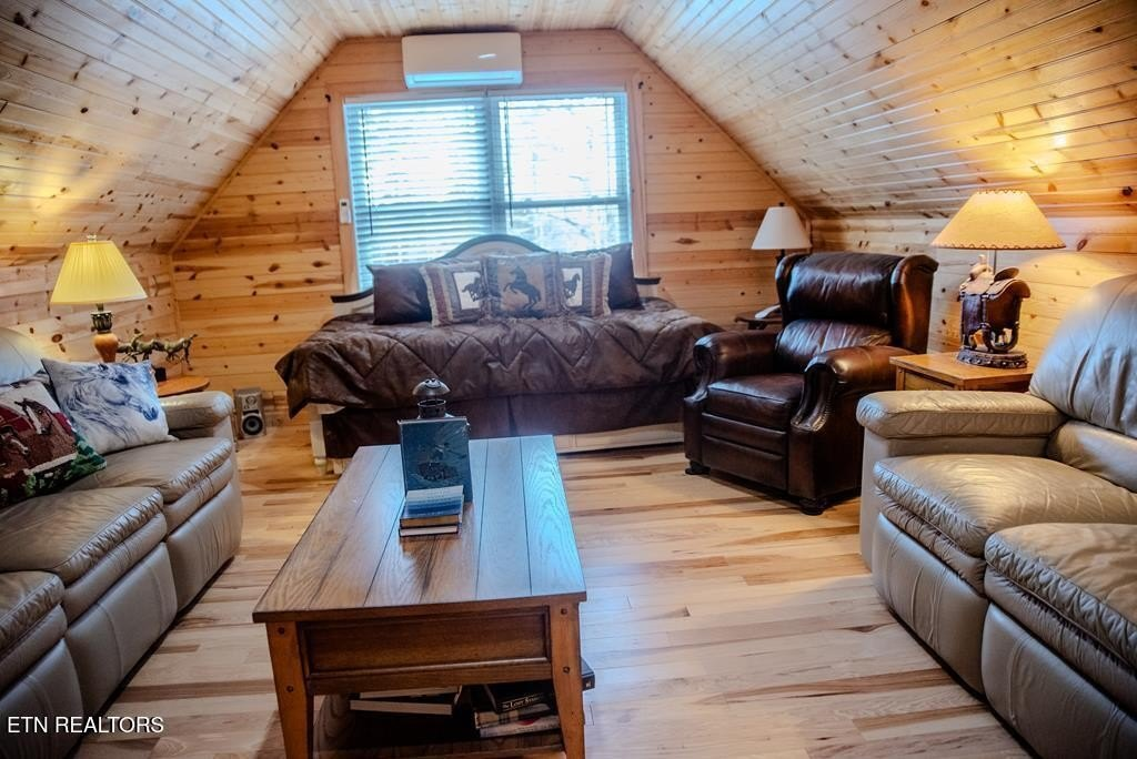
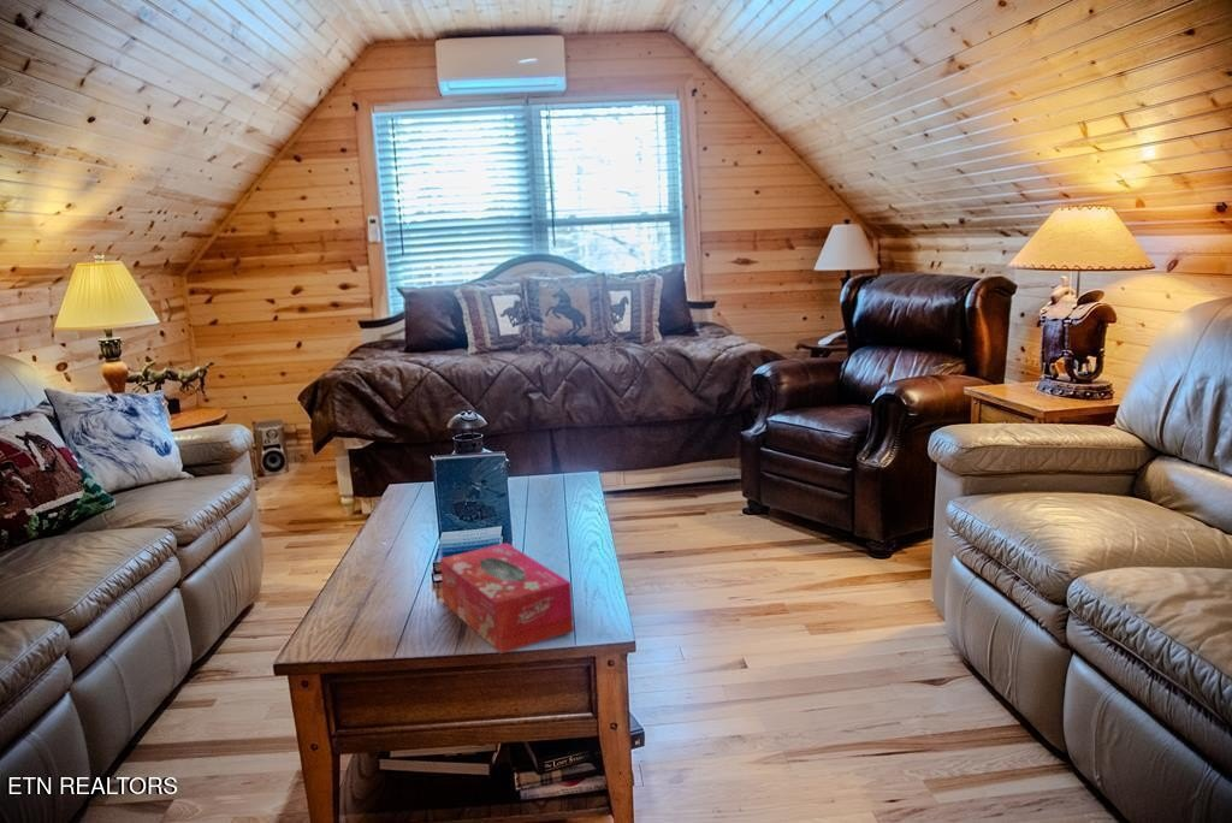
+ tissue box (503, 593)
